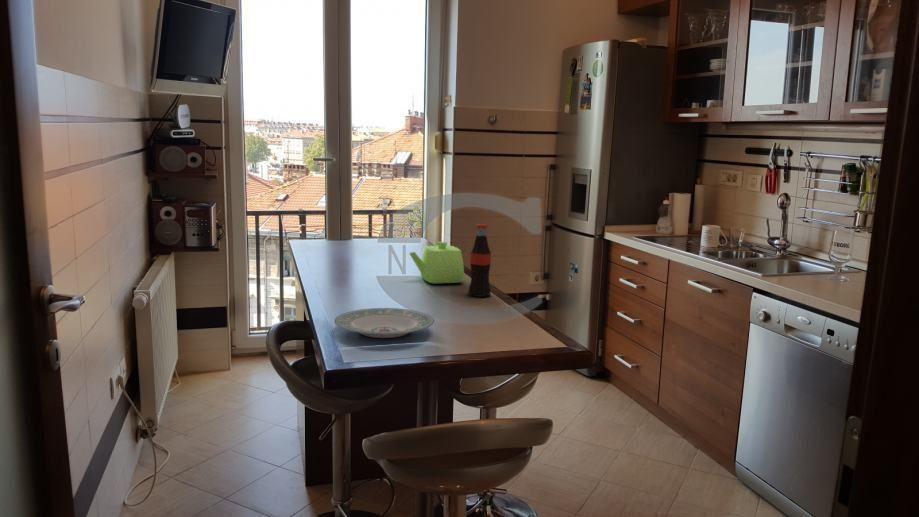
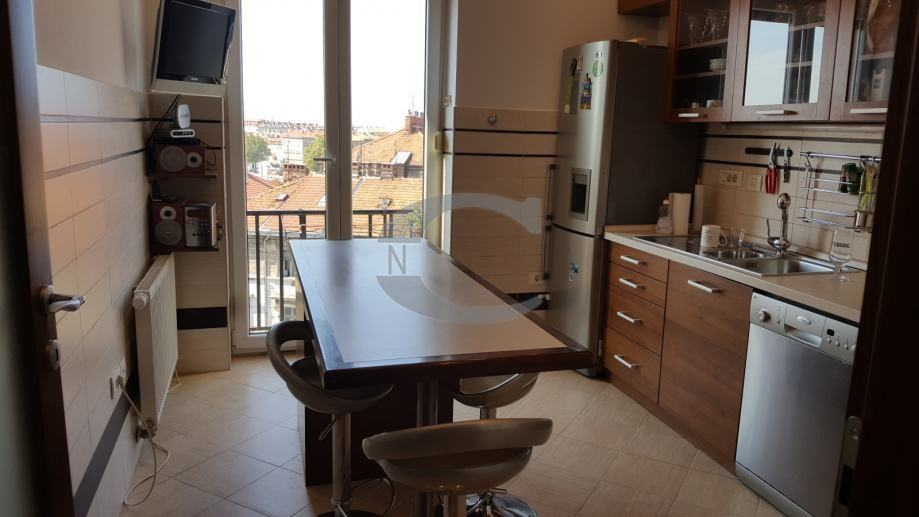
- bottle (480, 259)
- teapot (433, 260)
- plate (384, 325)
